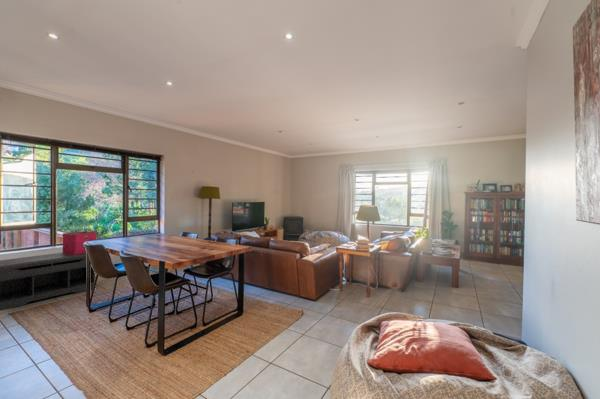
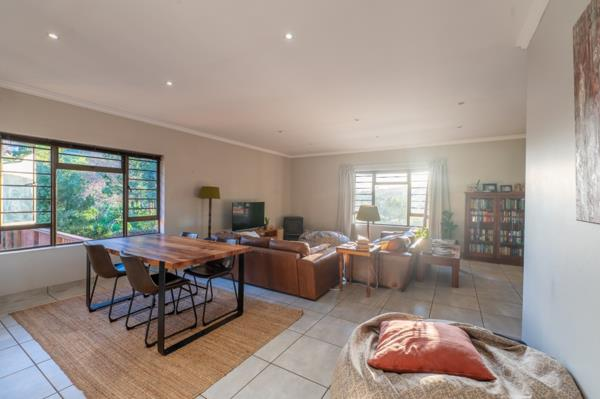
- storage bin (80, 242)
- bench (47, 275)
